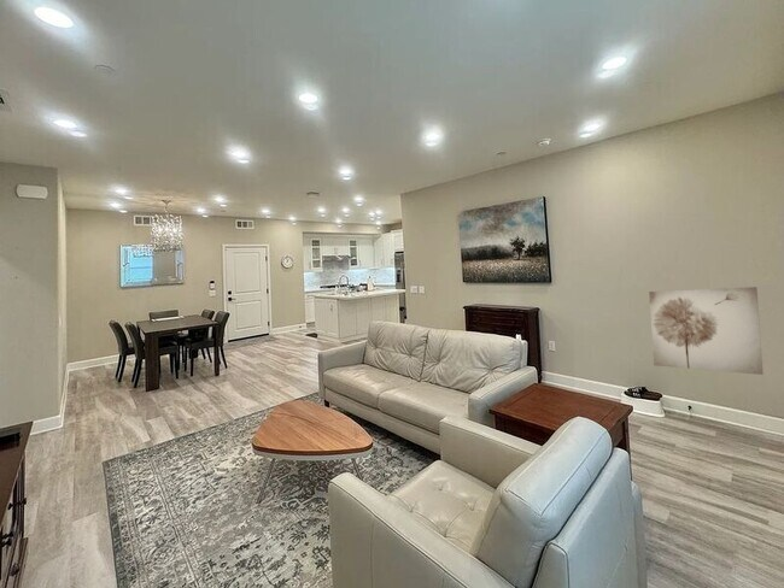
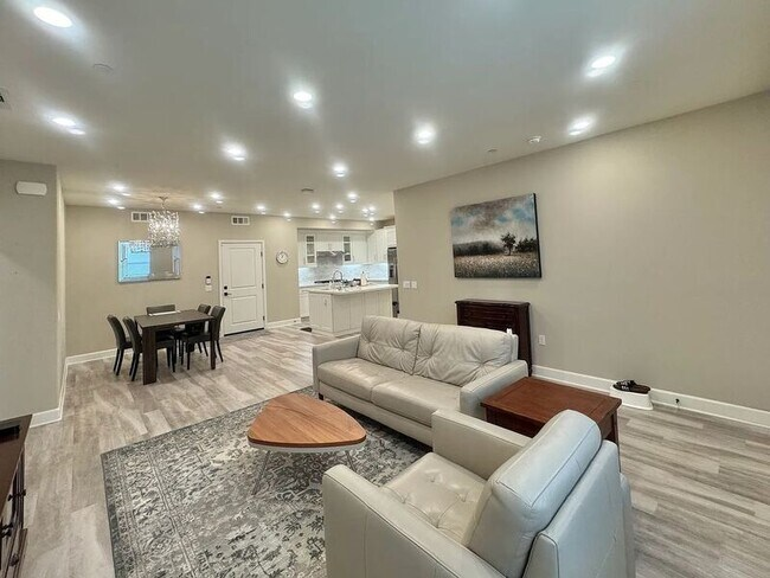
- wall art (701, 329)
